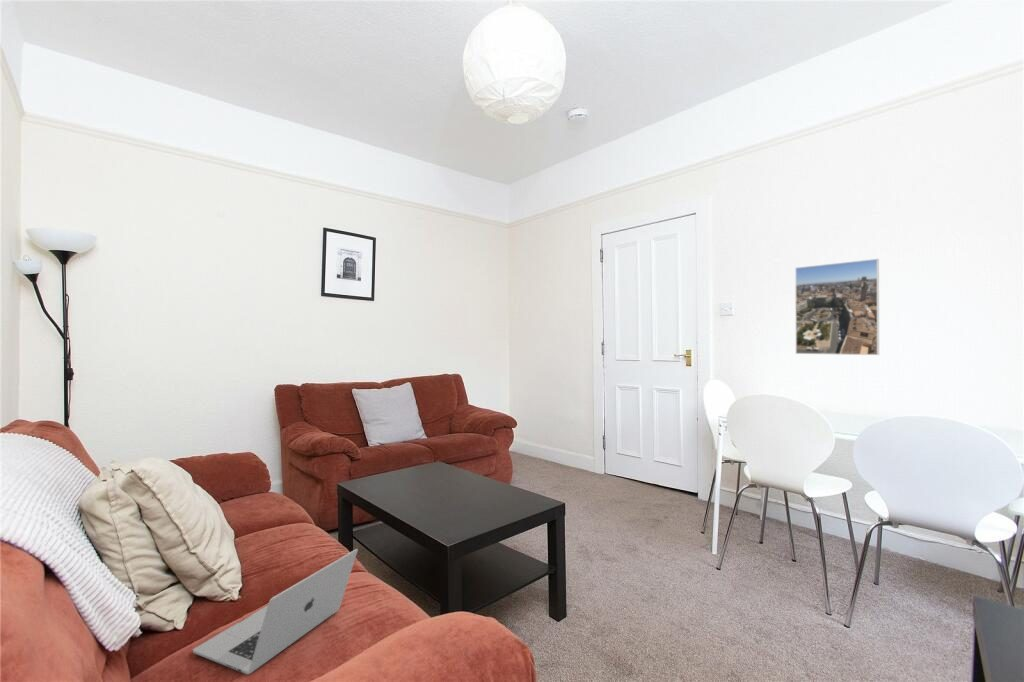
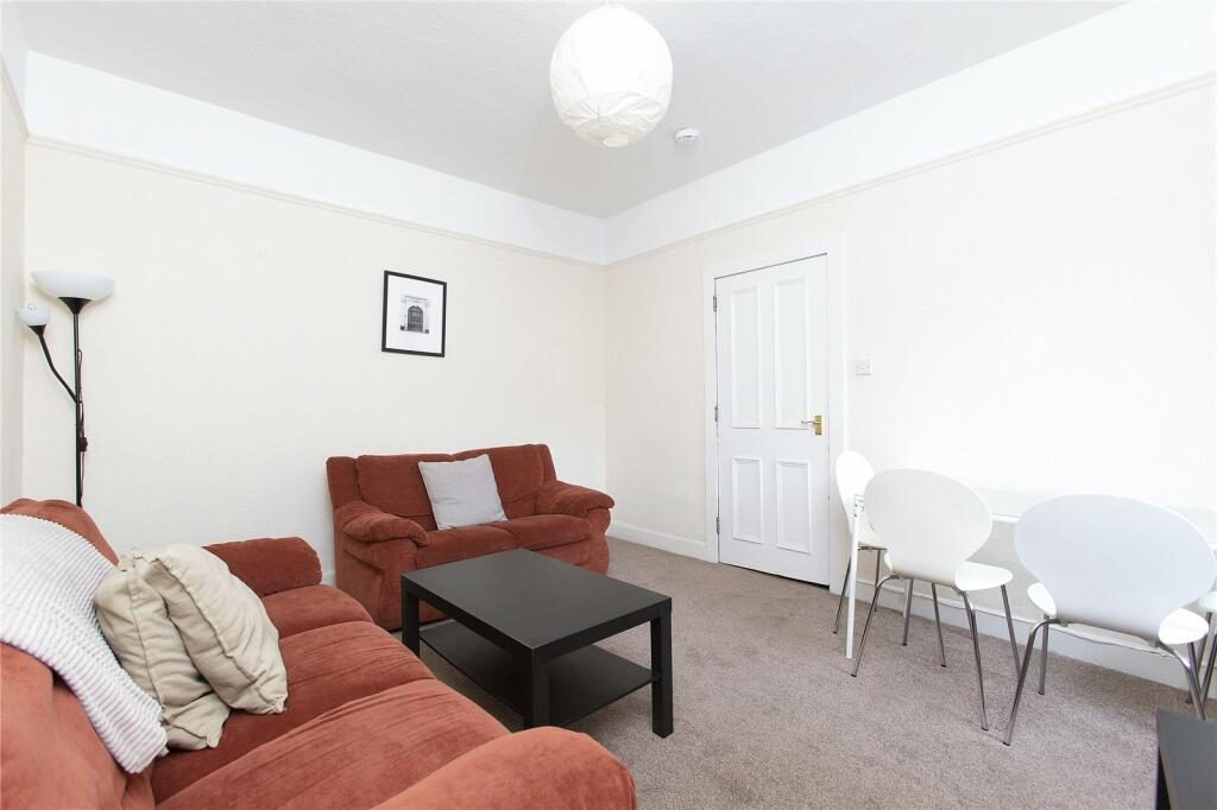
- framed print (835, 309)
- laptop (280, 597)
